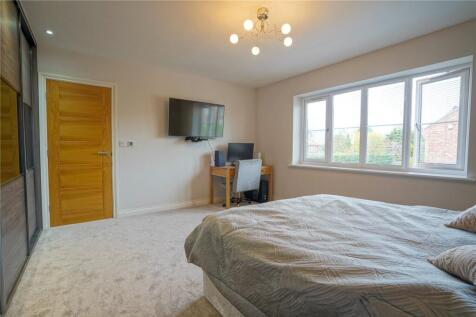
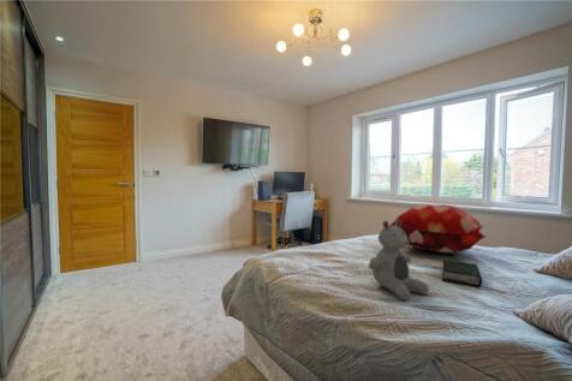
+ book (460, 272)
+ teddy bear (399, 255)
+ decorative pillow (437, 226)
